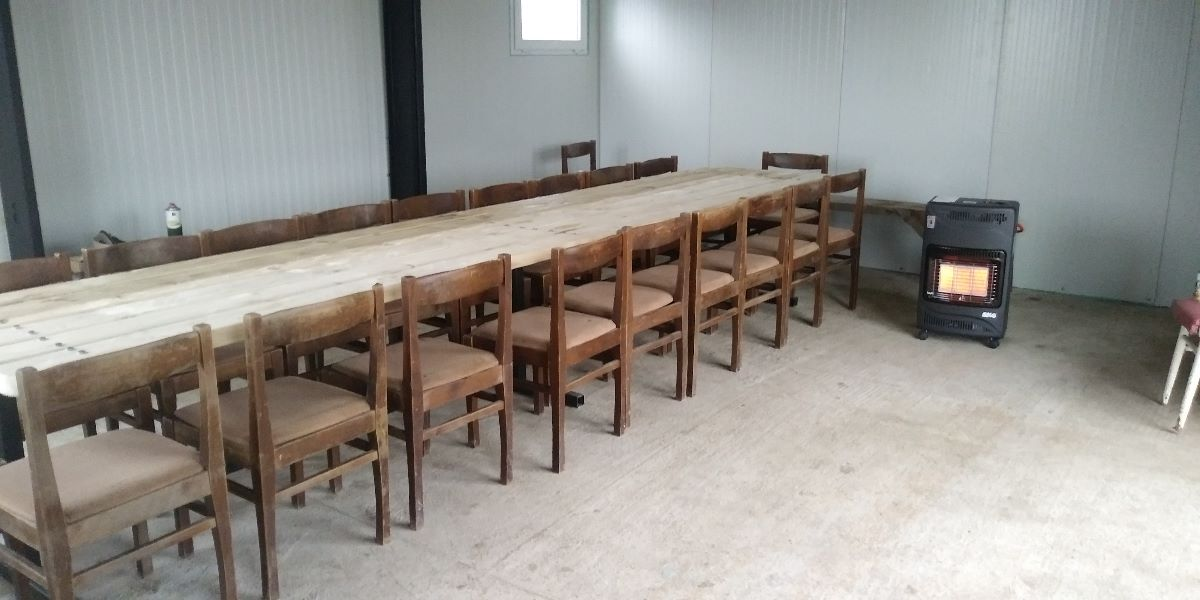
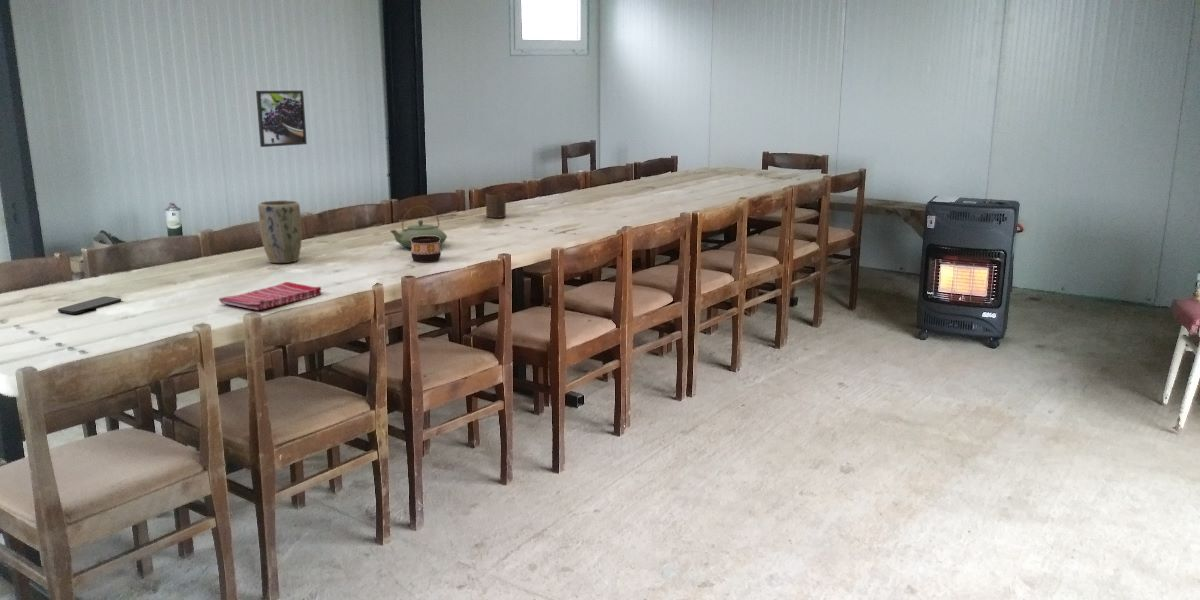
+ cup (426, 249)
+ teapot (417, 226)
+ dish towel (272, 295)
+ cup (496, 205)
+ plant pot (281, 231)
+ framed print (282, 118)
+ smartphone (90, 304)
